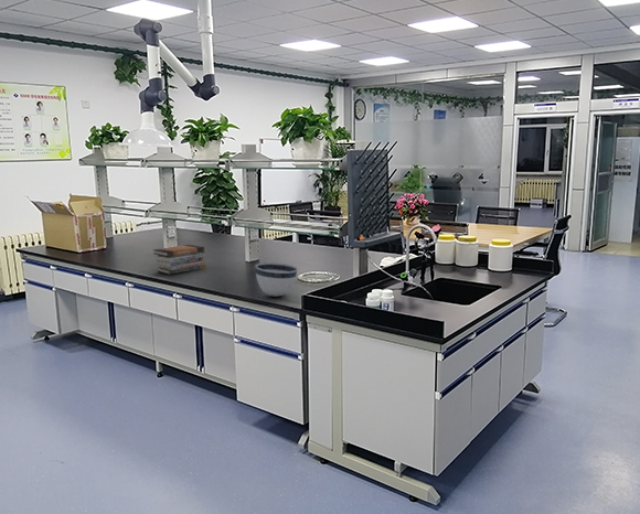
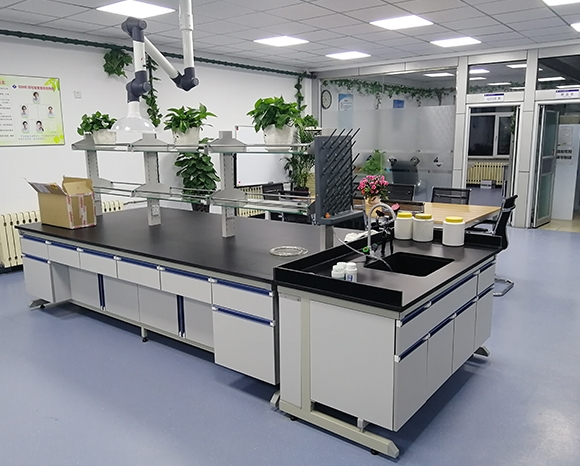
- book stack (179, 258)
- bowl (277, 280)
